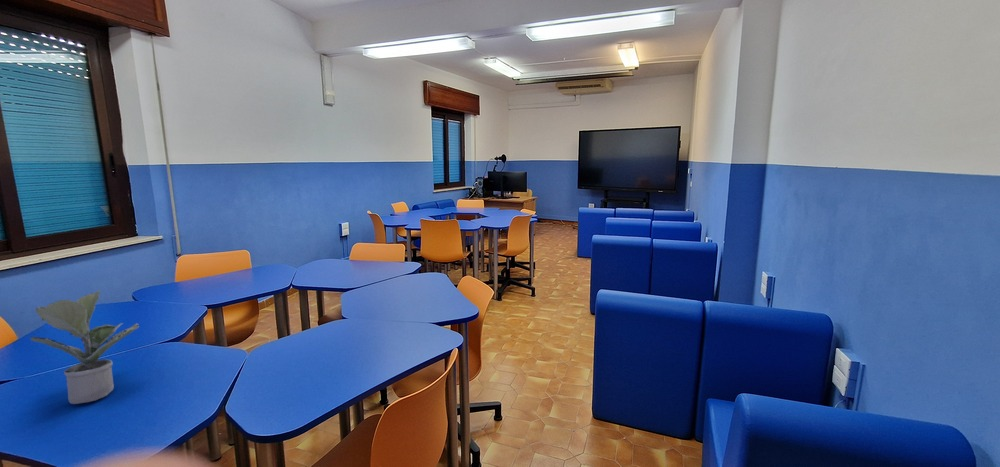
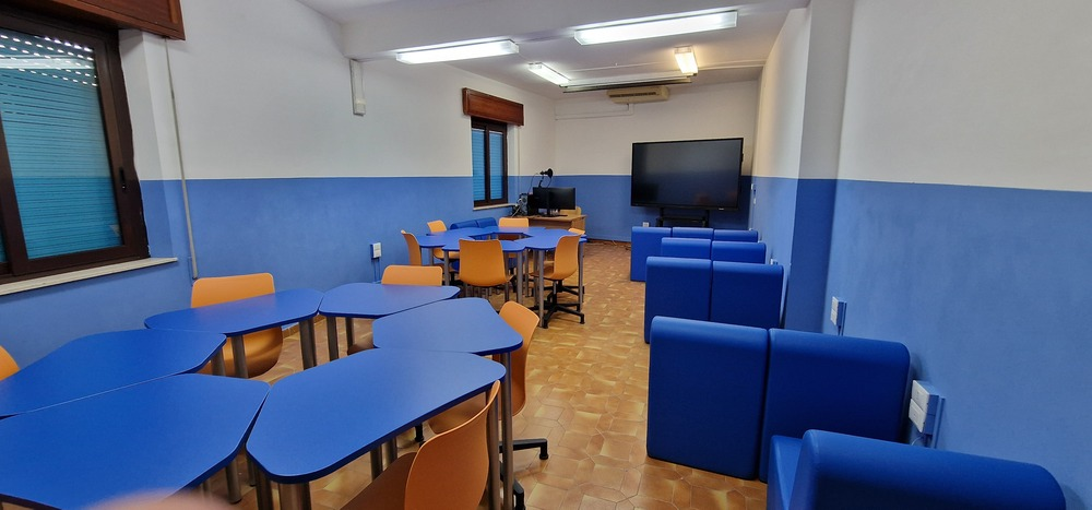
- potted plant (93, 341)
